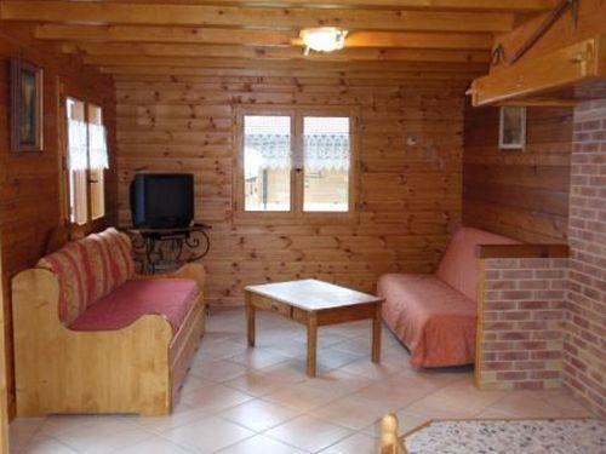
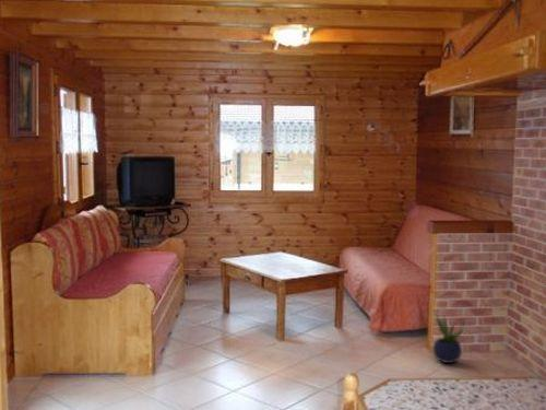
+ potted plant (449, 338)
